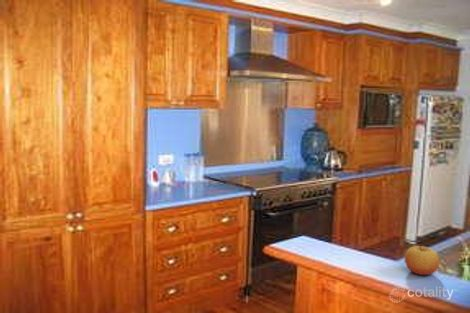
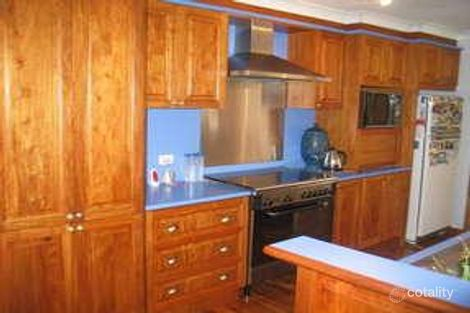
- apple (421, 259)
